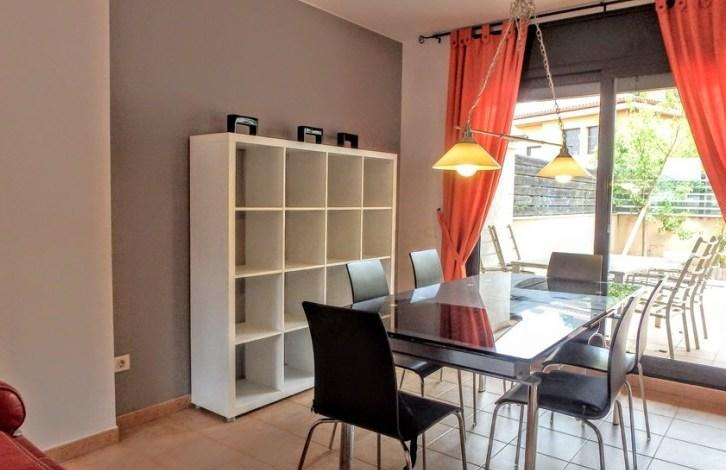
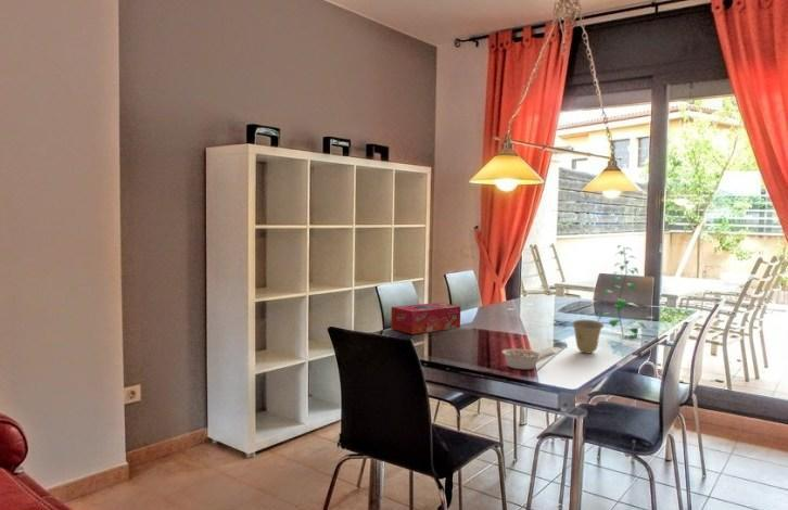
+ plant (623, 288)
+ legume (522, 358)
+ tissue box (425, 317)
+ cup (587, 336)
